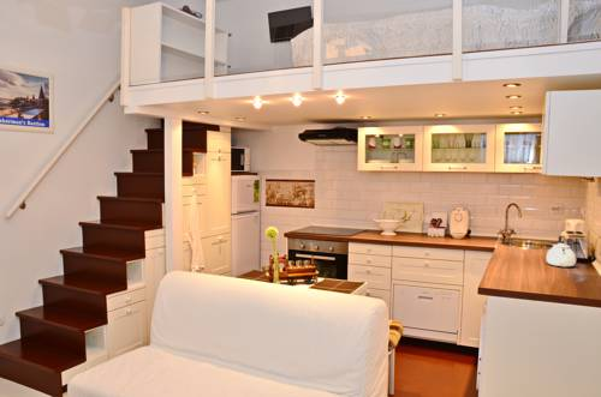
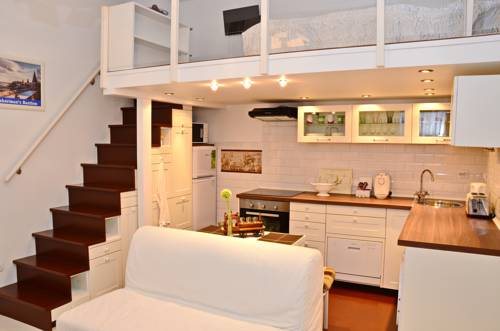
- kettle (561, 249)
